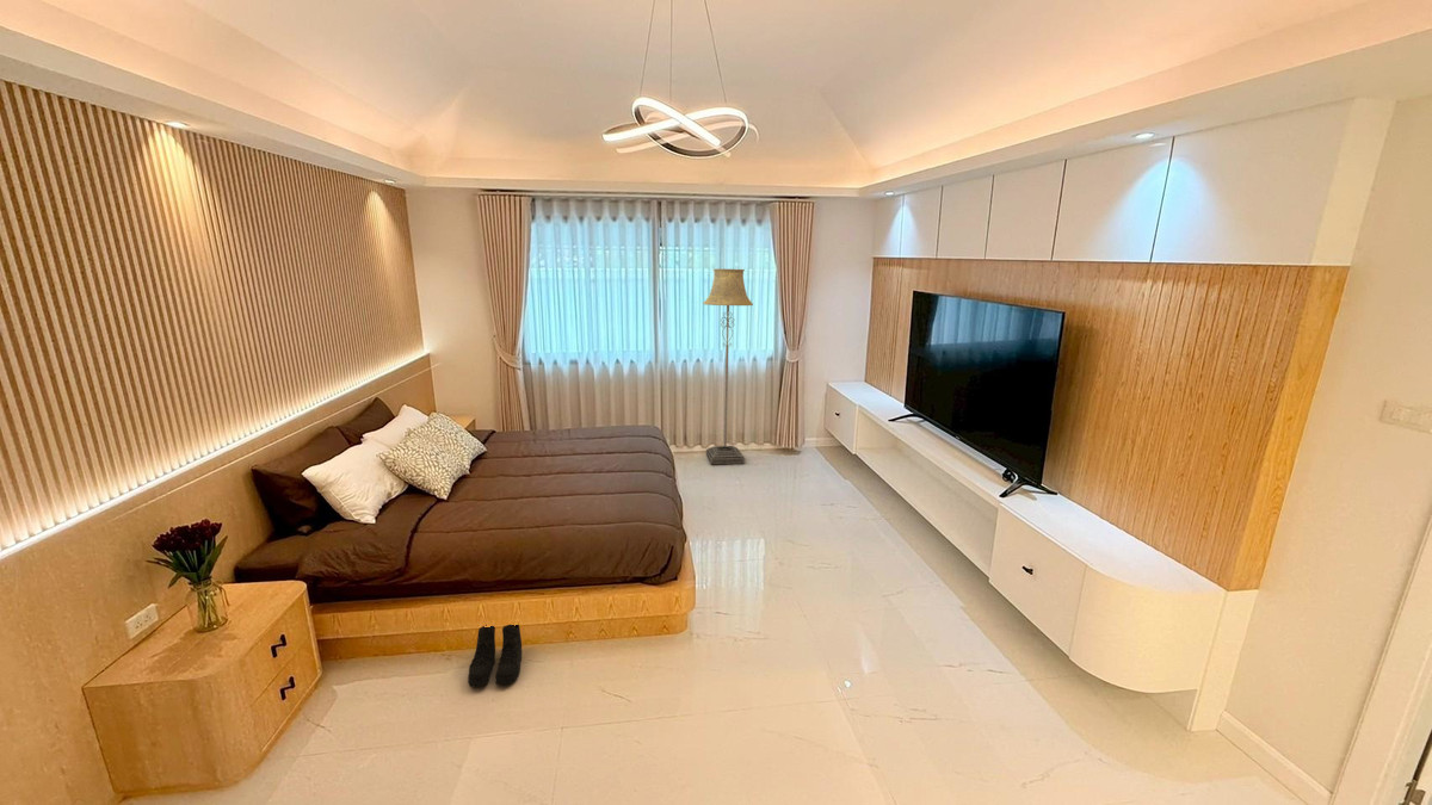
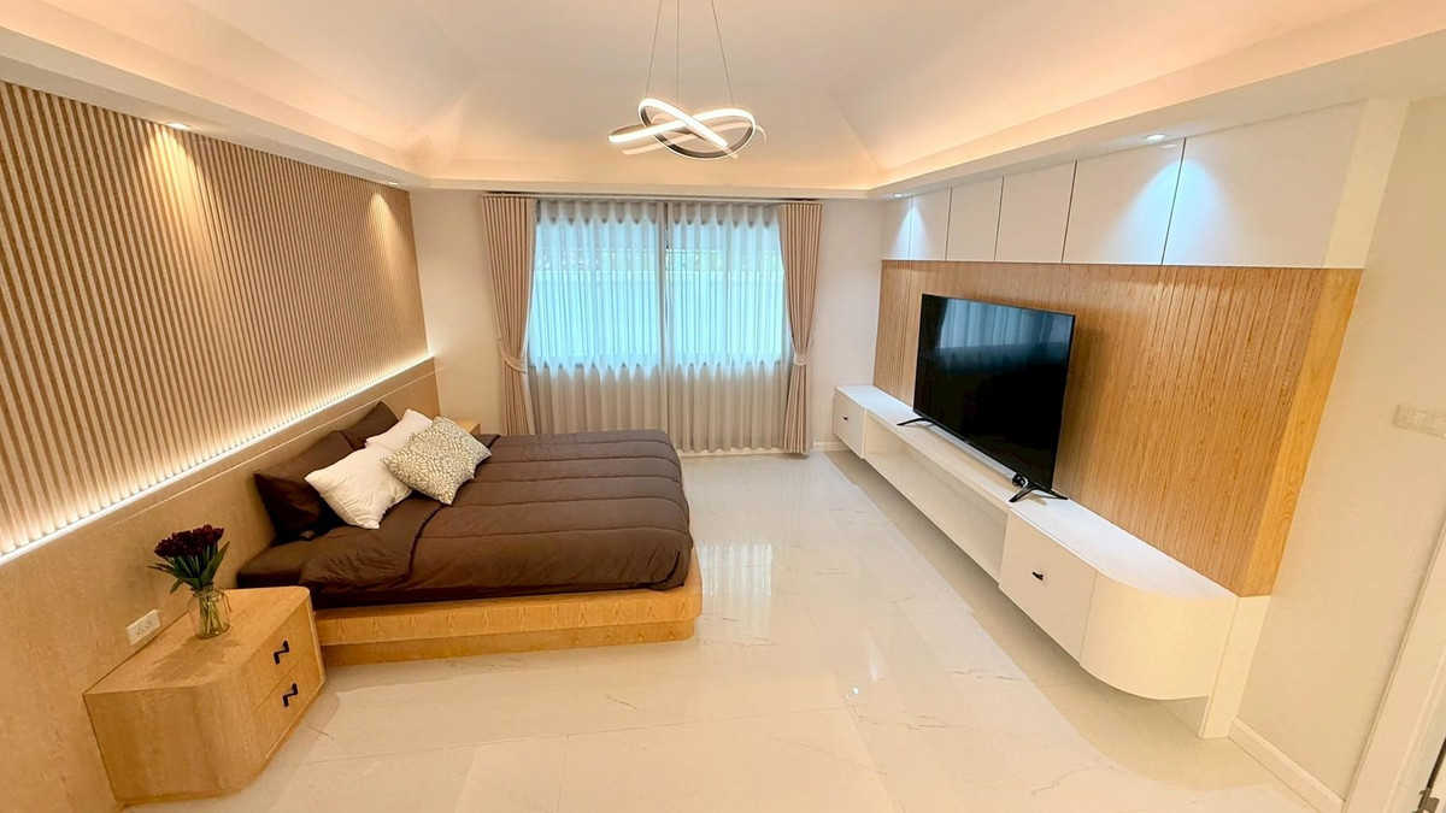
- floor lamp (727, 366)
- boots (494, 651)
